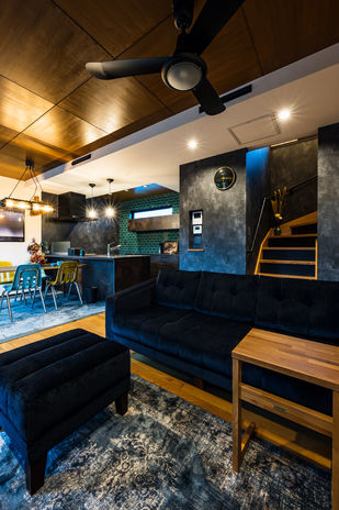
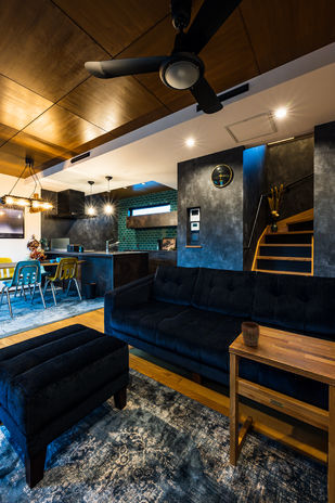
+ mug (249, 334)
